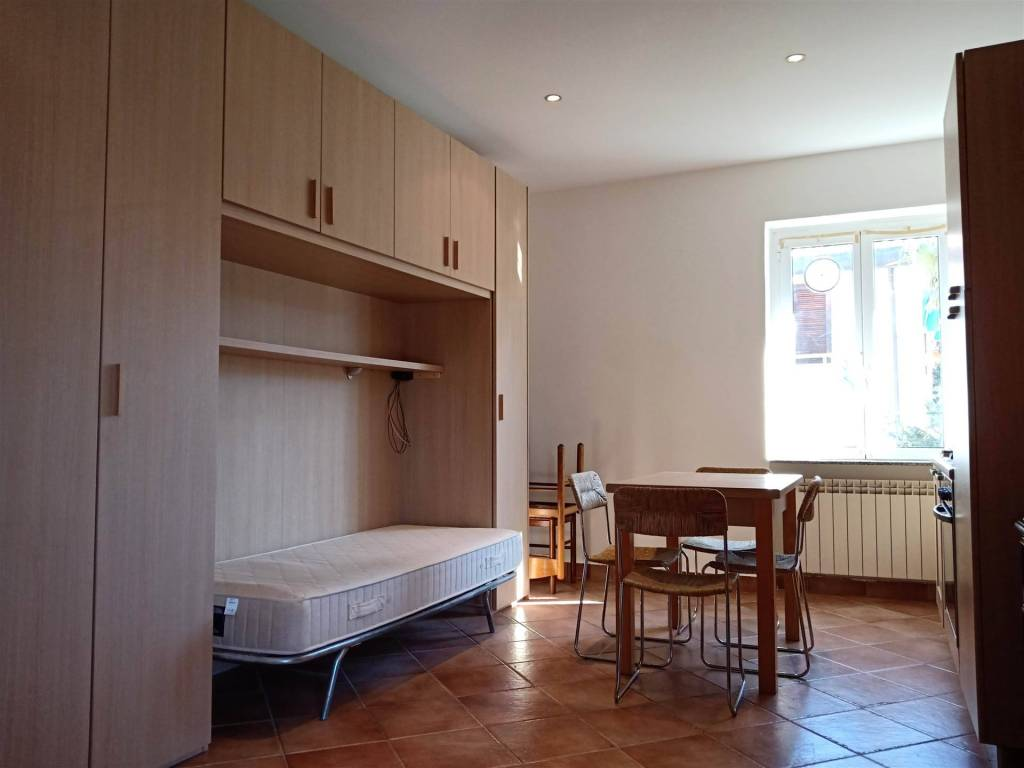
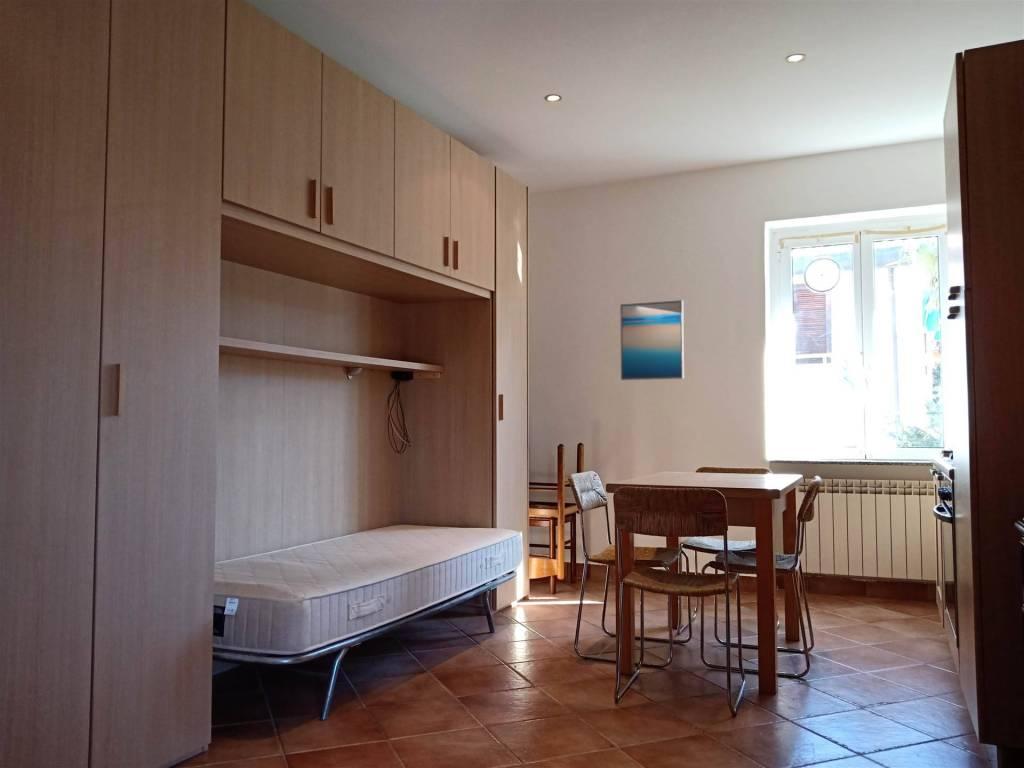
+ wall art (651, 340)
